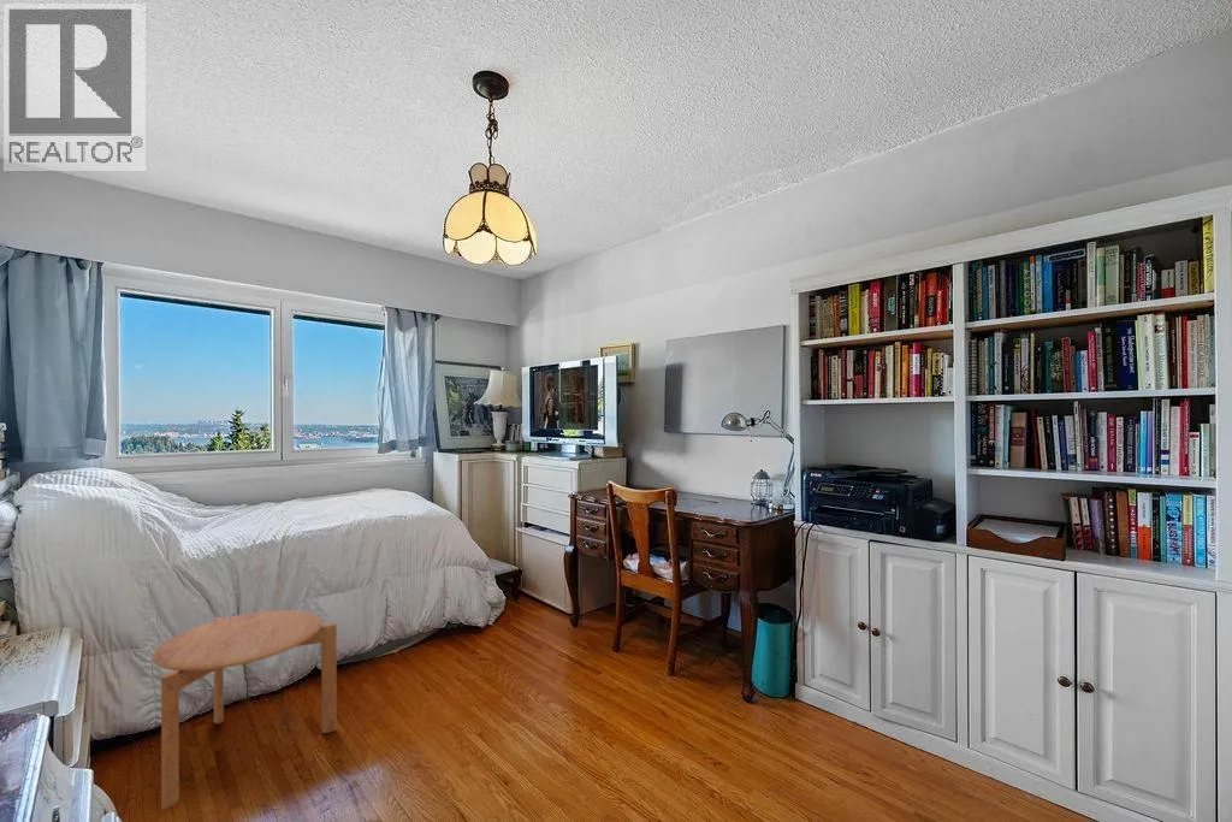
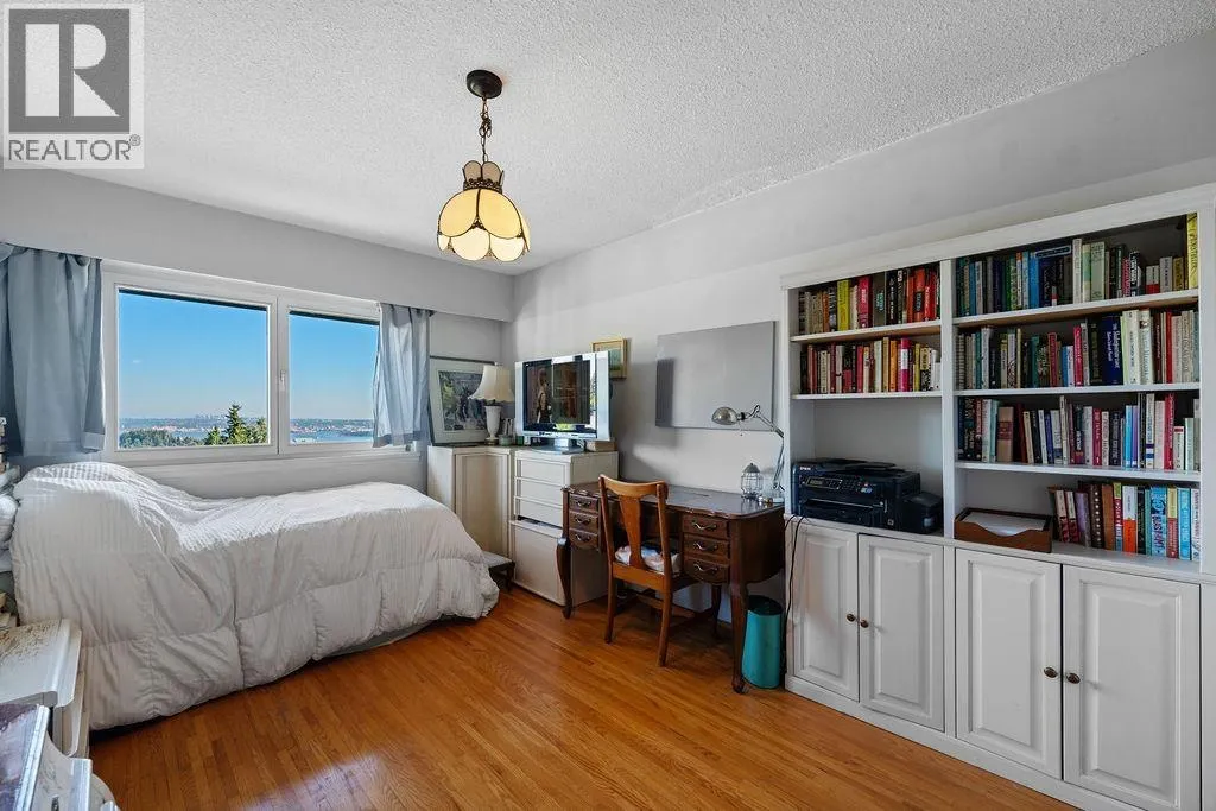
- side table (244, 663)
